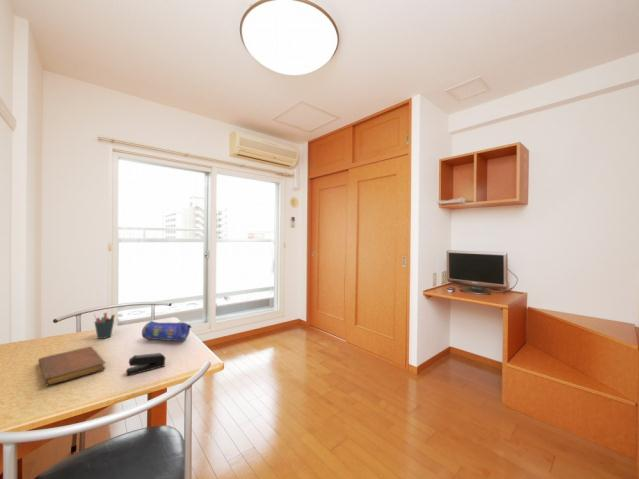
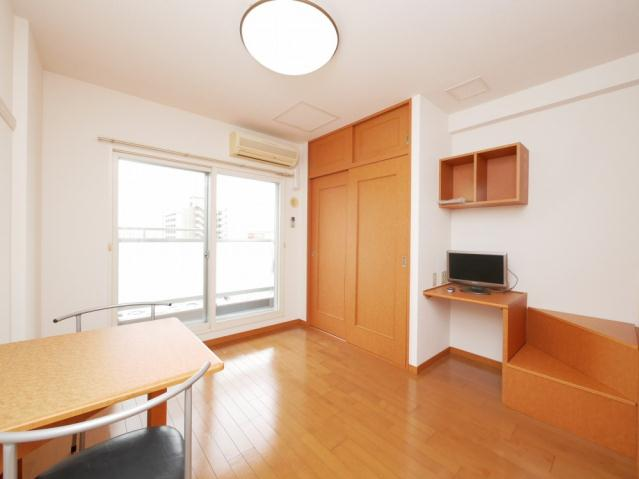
- stapler (146, 361)
- notebook (71, 363)
- pencil case (166, 330)
- pen holder (104, 324)
